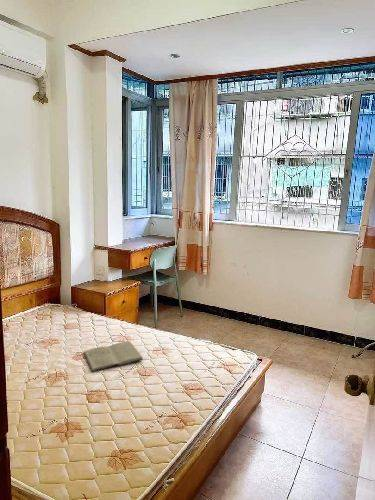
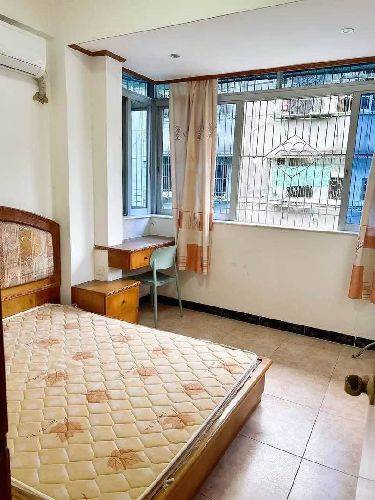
- book (112, 354)
